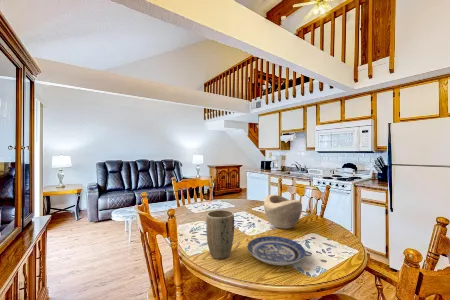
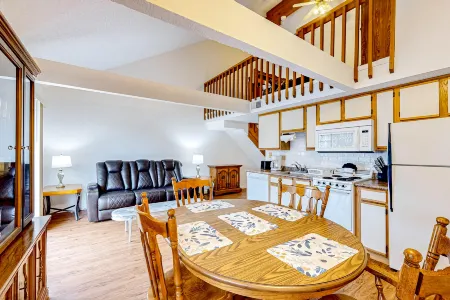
- plant pot (220, 233)
- decorative bowl (282, 211)
- plate (275, 251)
